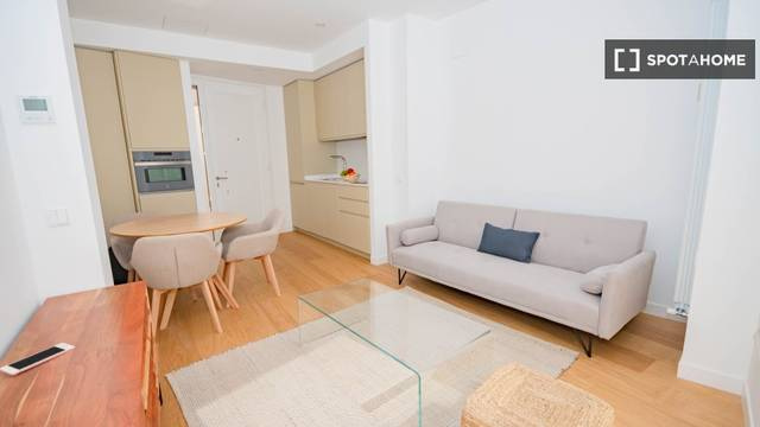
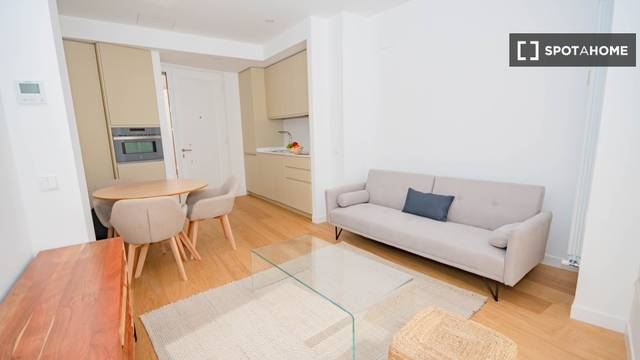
- cell phone (39, 357)
